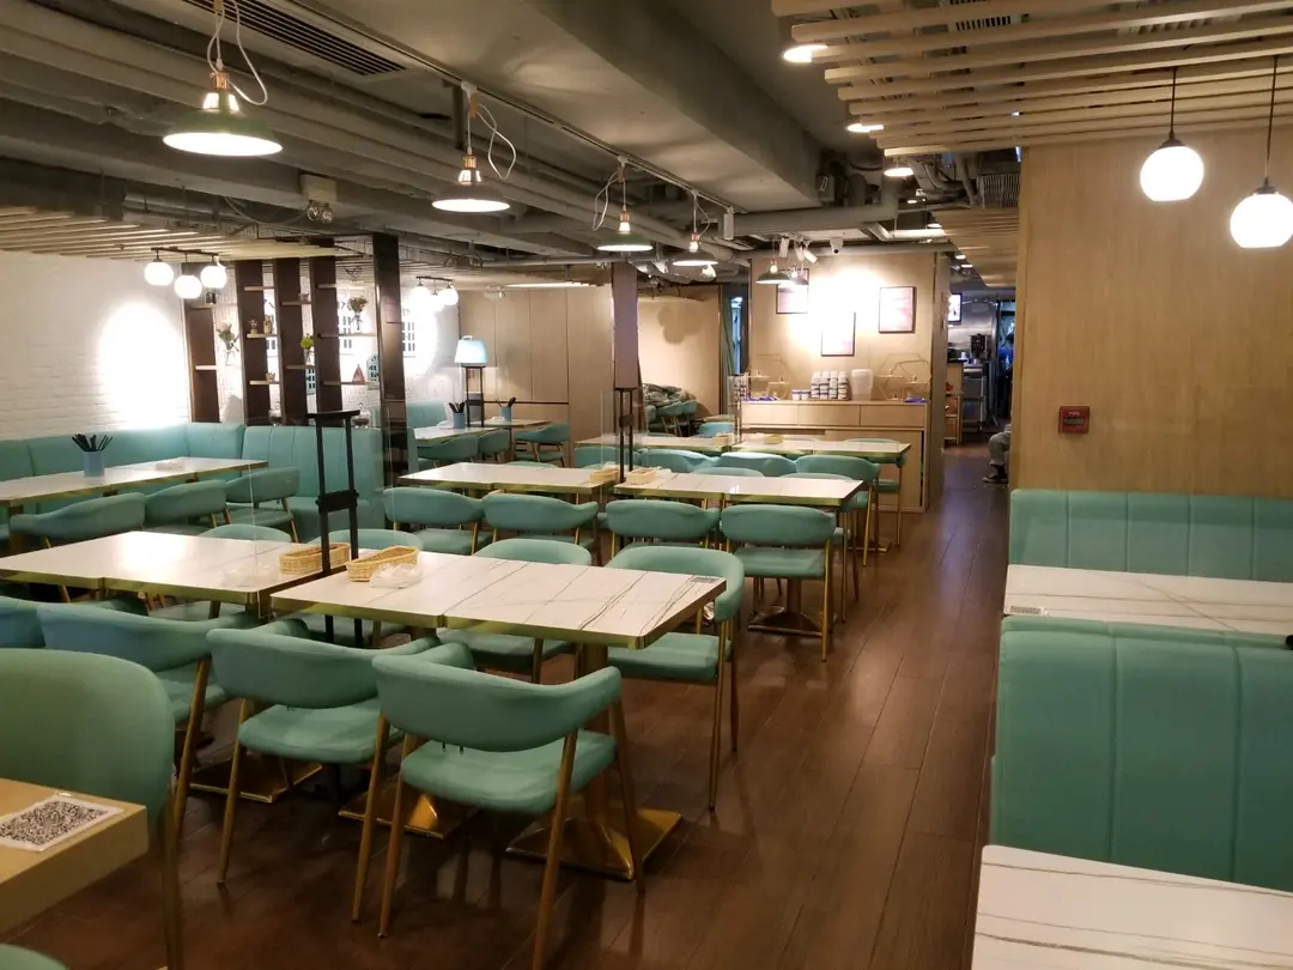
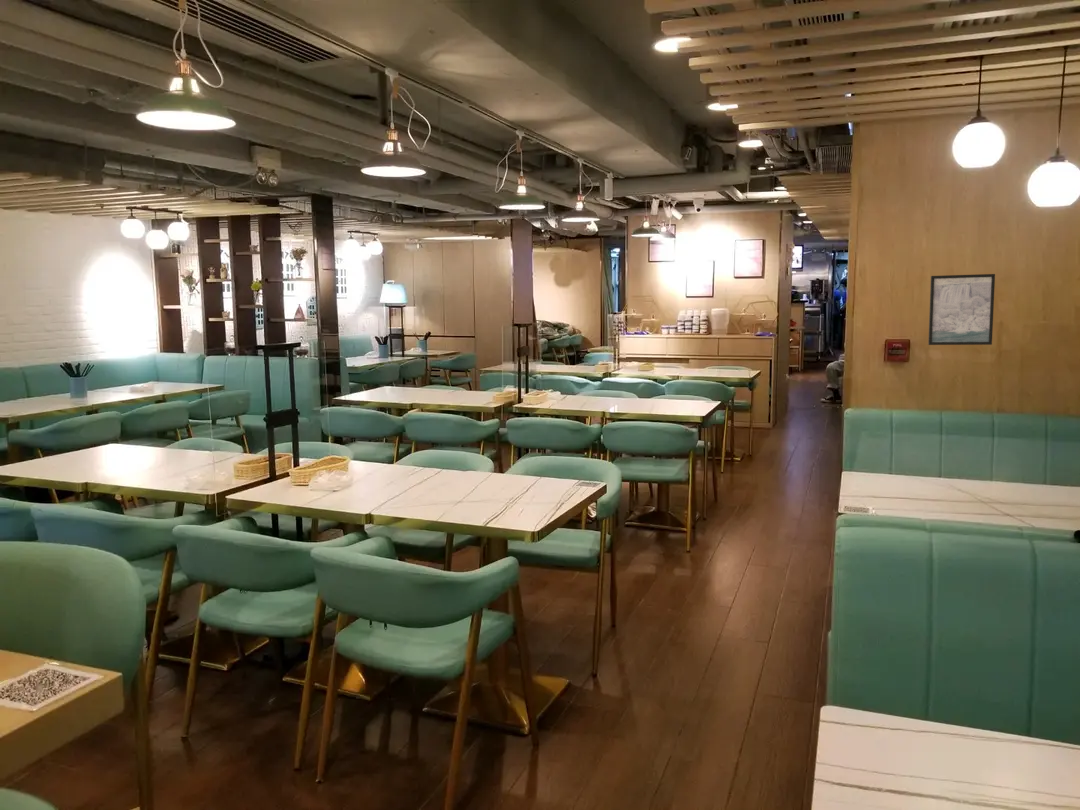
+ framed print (961, 310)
